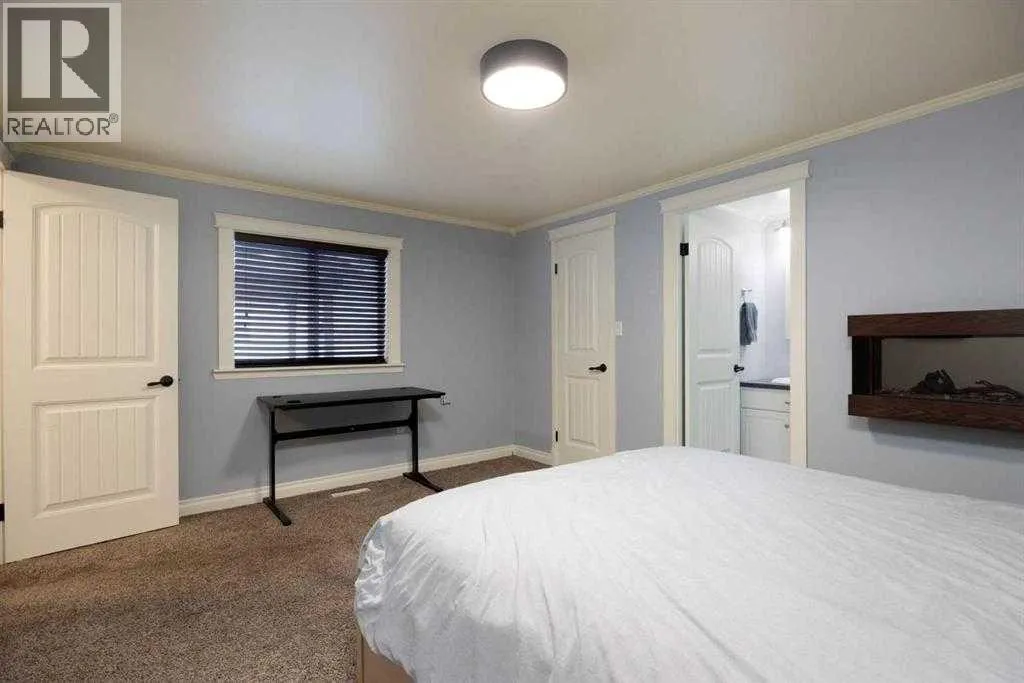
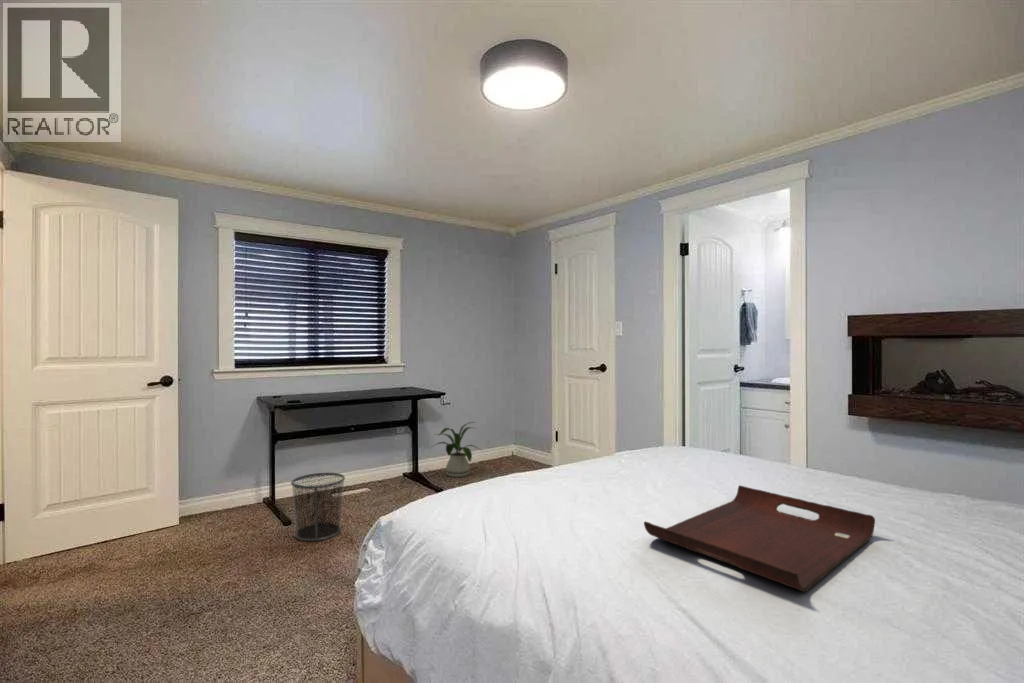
+ house plant (456, 446)
+ waste bin (318, 505)
+ serving tray (761, 528)
